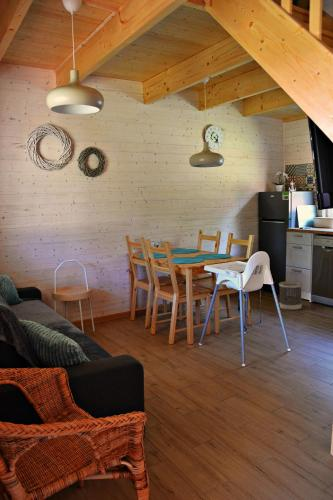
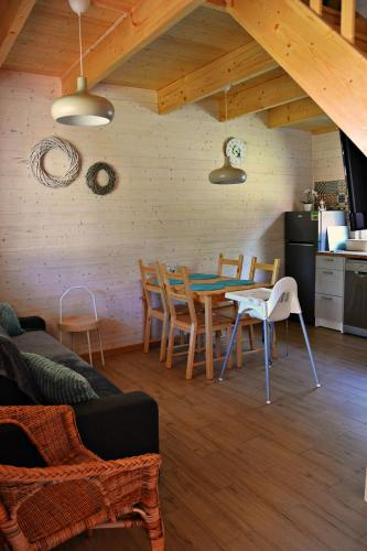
- wastebasket (290, 295)
